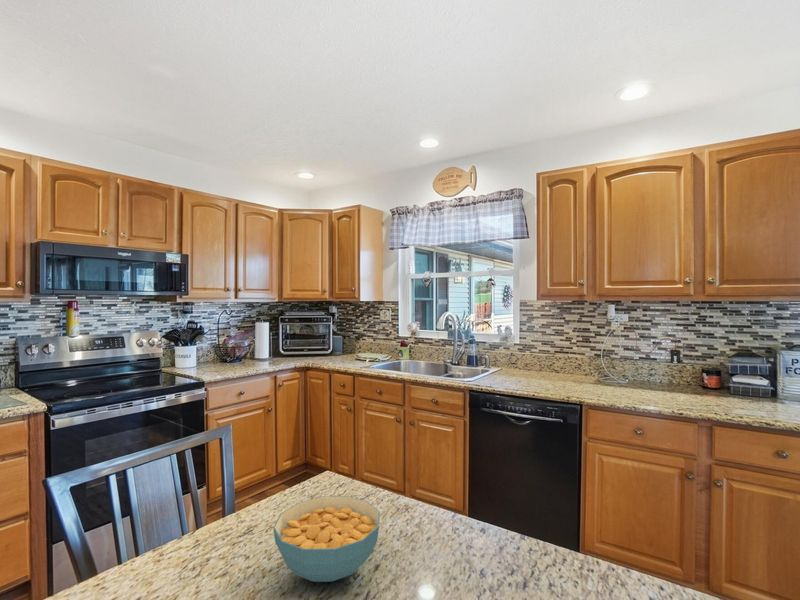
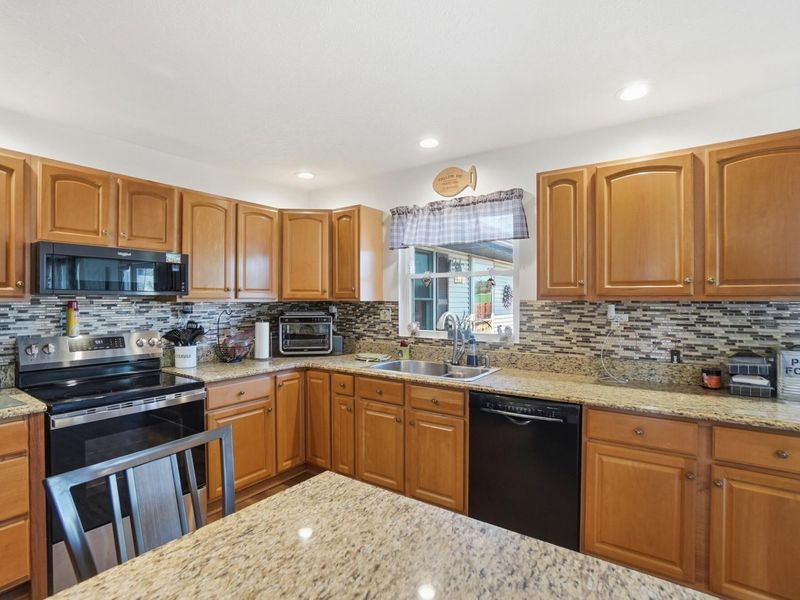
- cereal bowl (328, 545)
